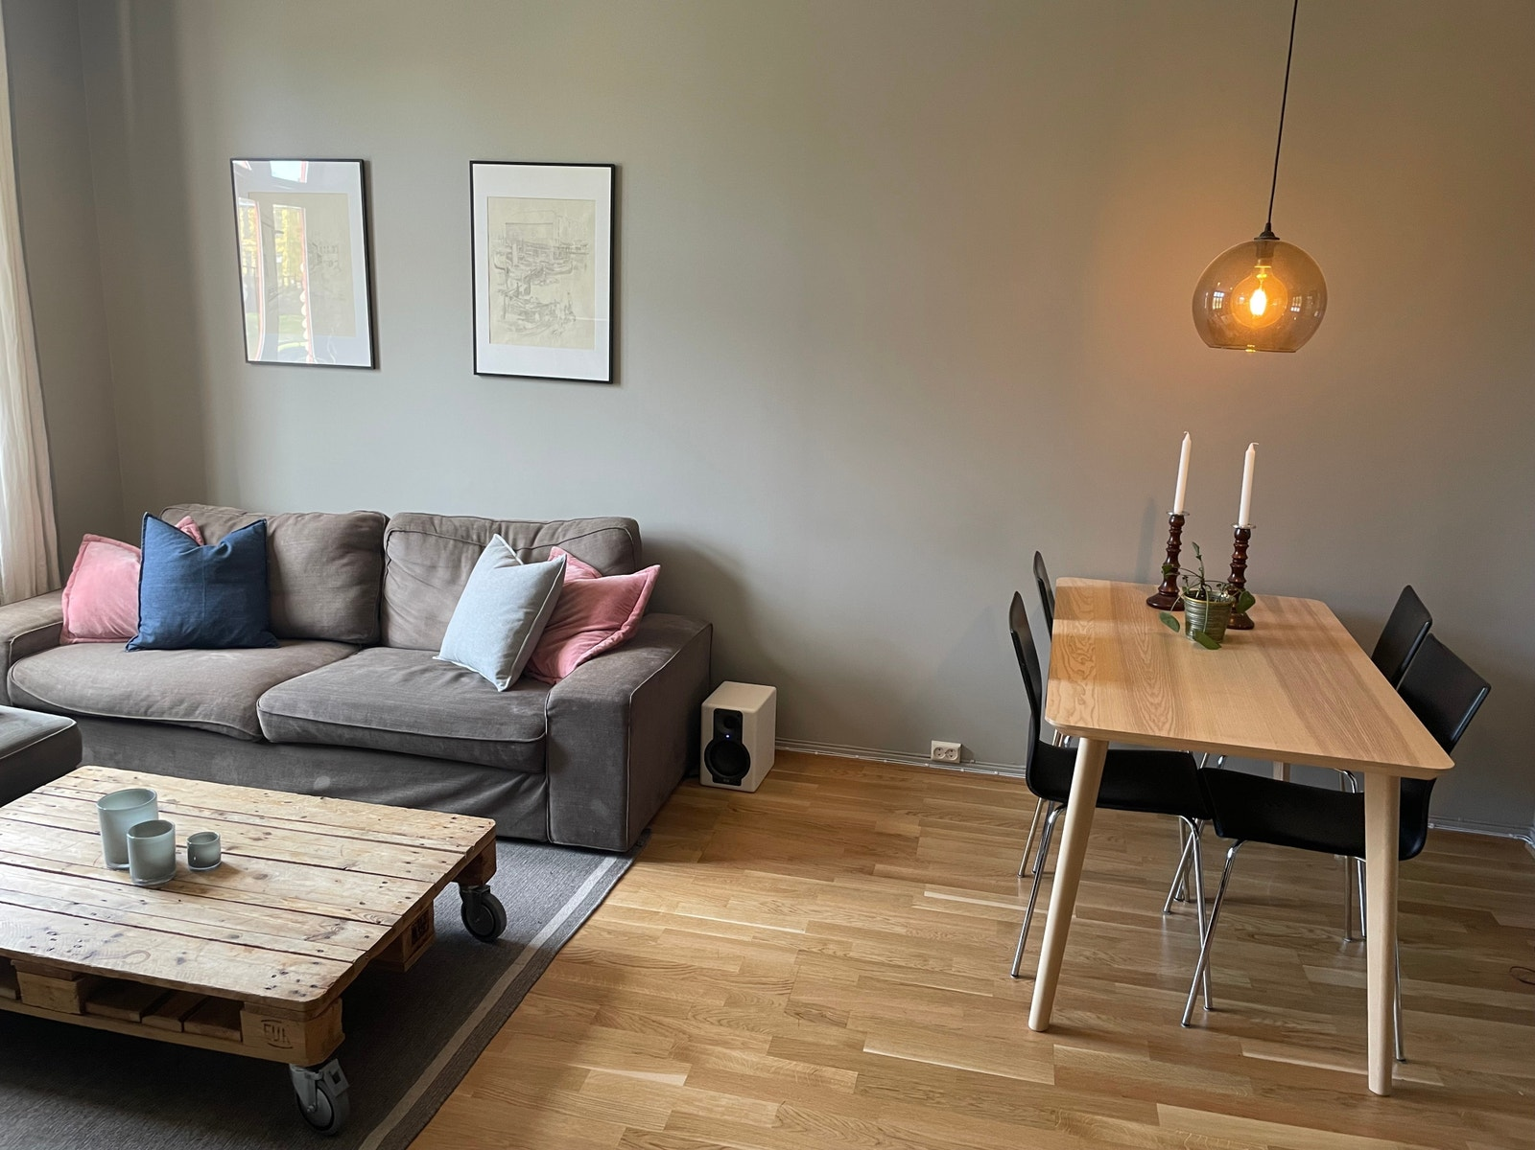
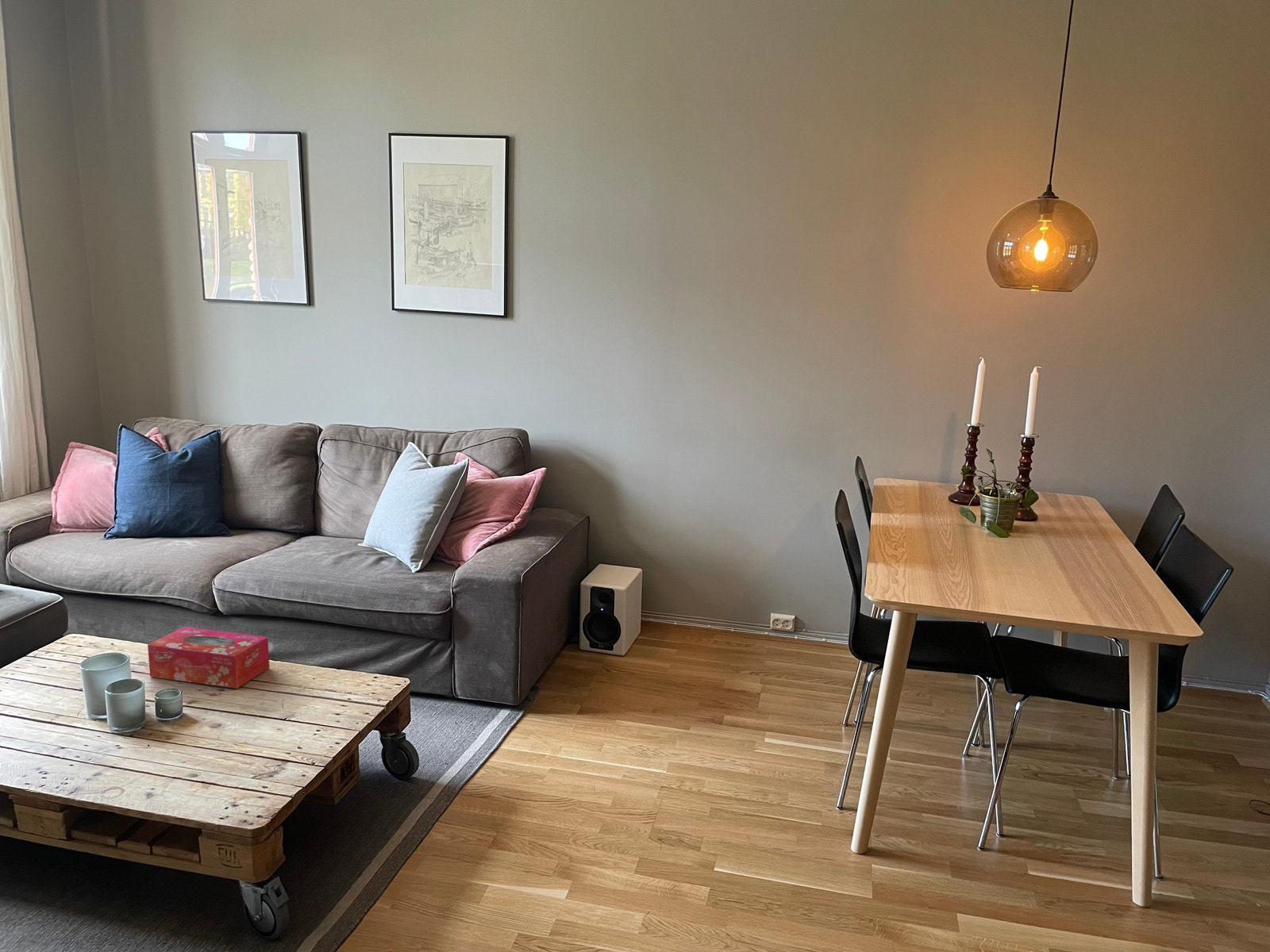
+ tissue box (210, 656)
